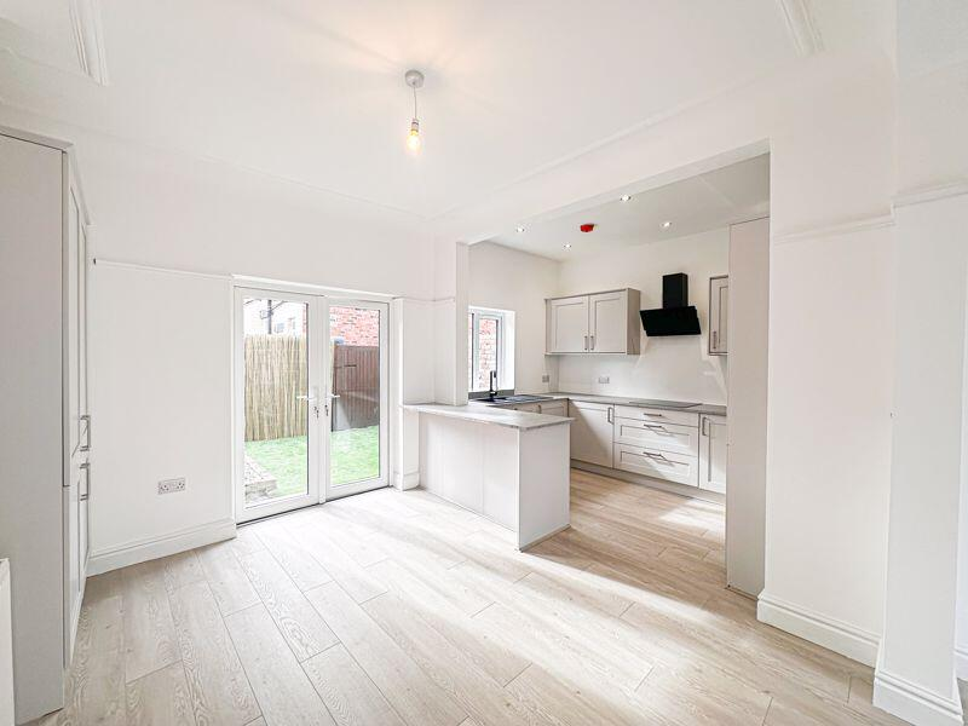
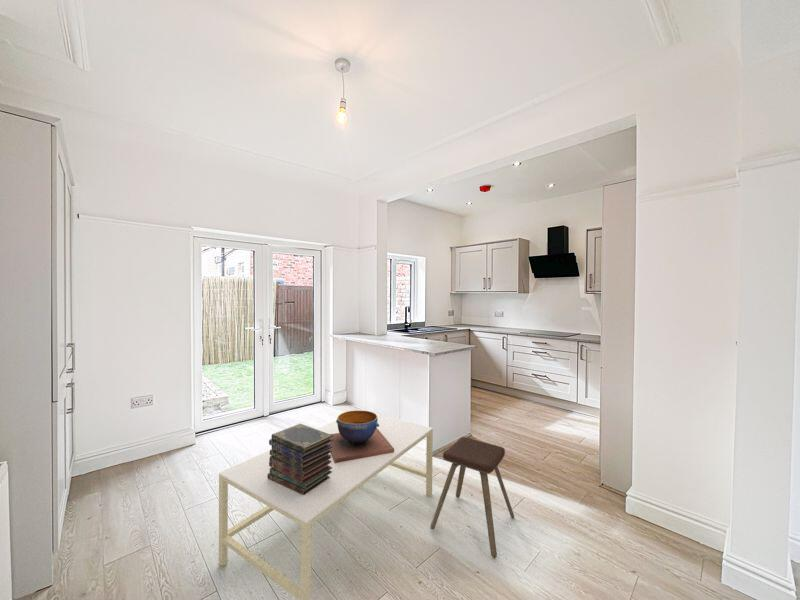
+ book stack (301, 456)
+ music stool (482, 486)
+ decorative bowl (357, 430)
+ coffee table (341, 485)
